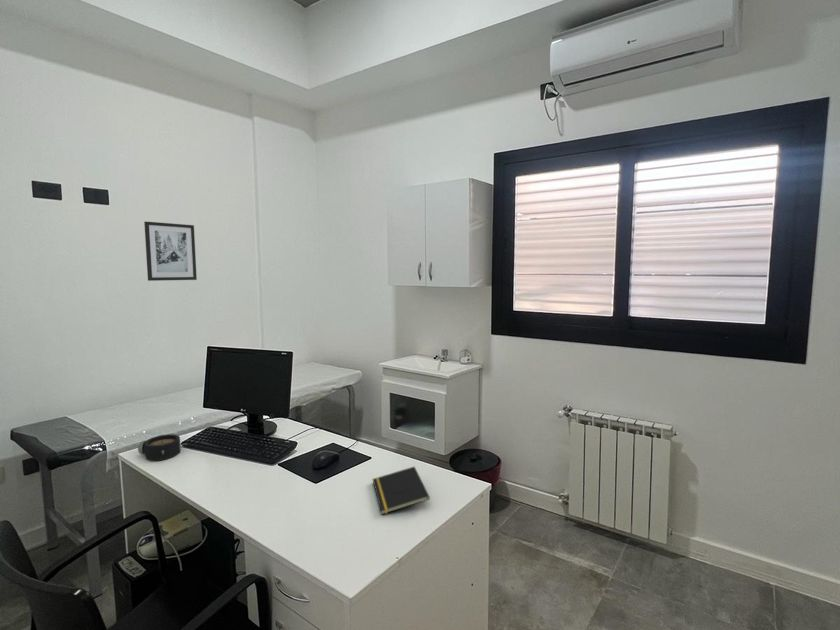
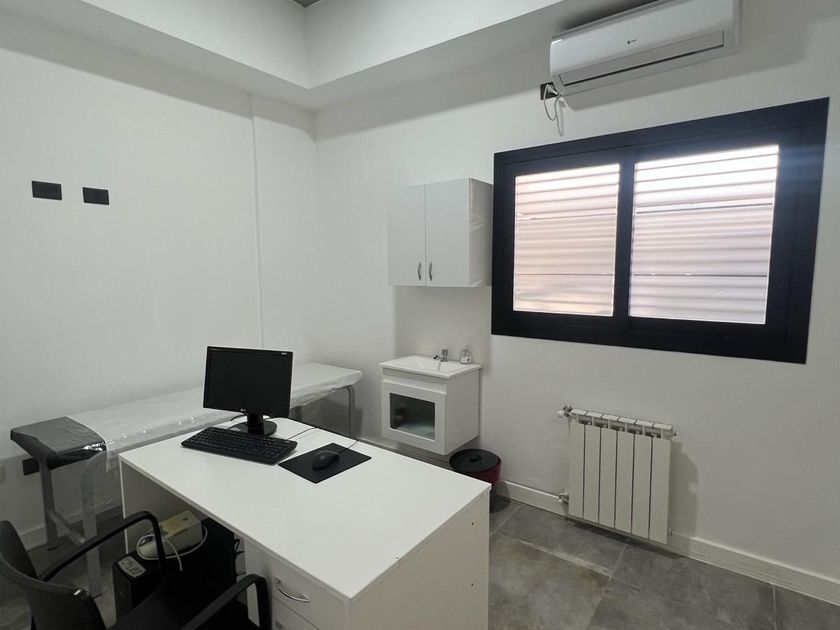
- notepad (399, 488)
- alarm clock (160, 446)
- wall art (171, 252)
